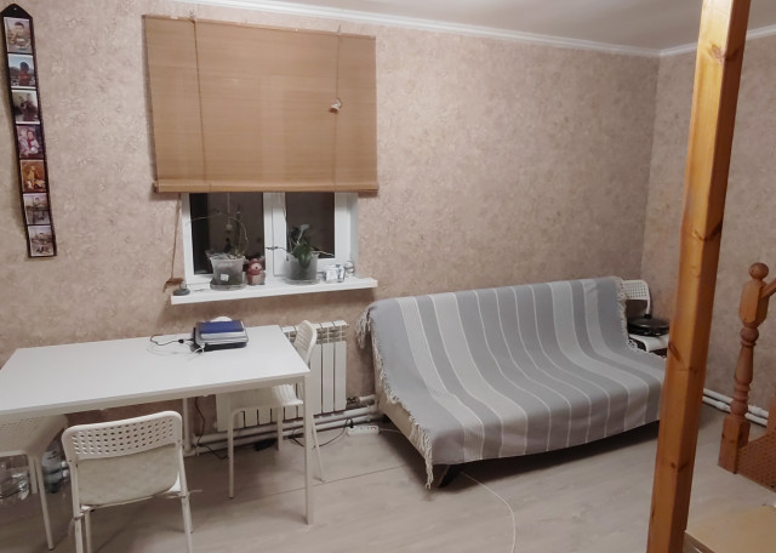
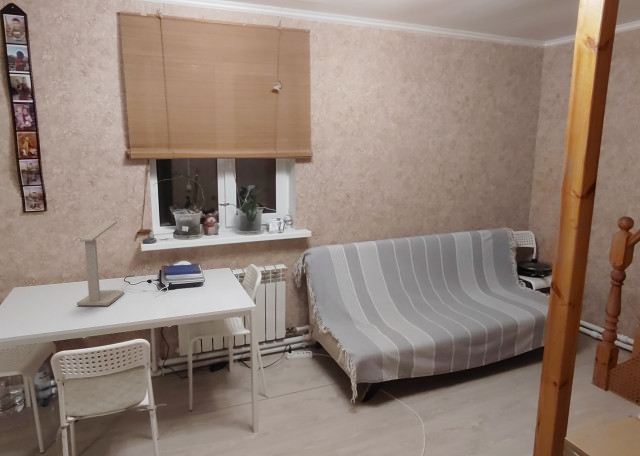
+ desk lamp (97, 261)
